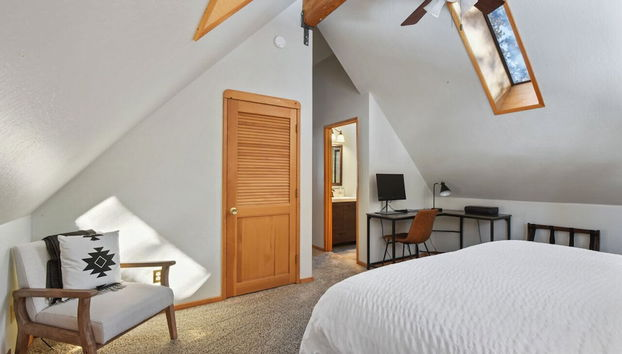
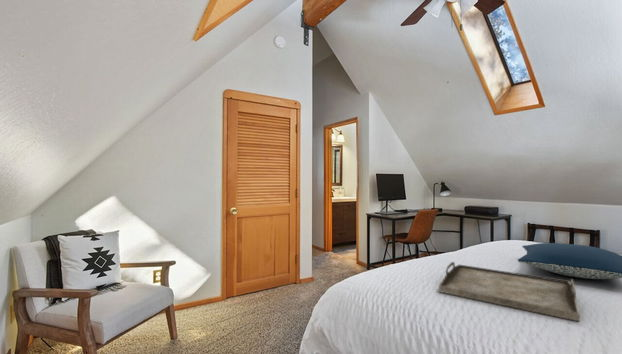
+ pillow (572, 258)
+ serving tray (505, 280)
